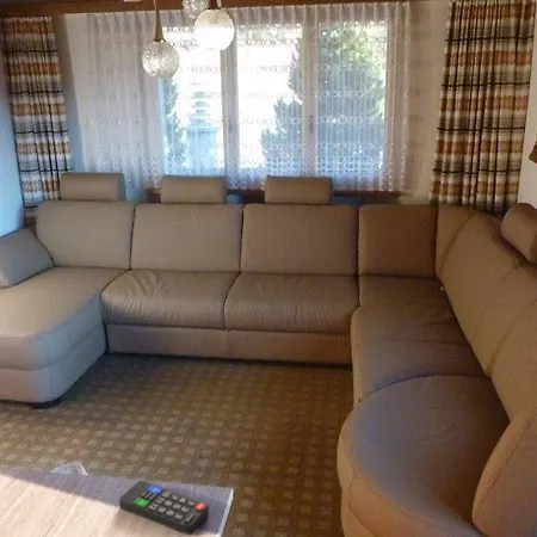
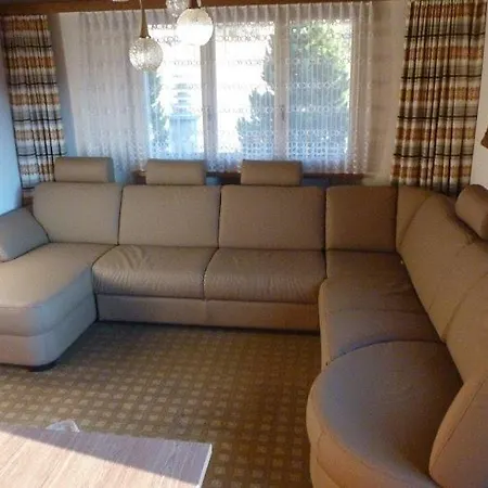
- remote control (163, 505)
